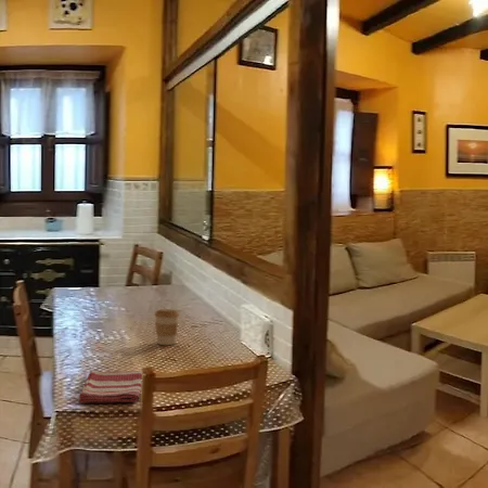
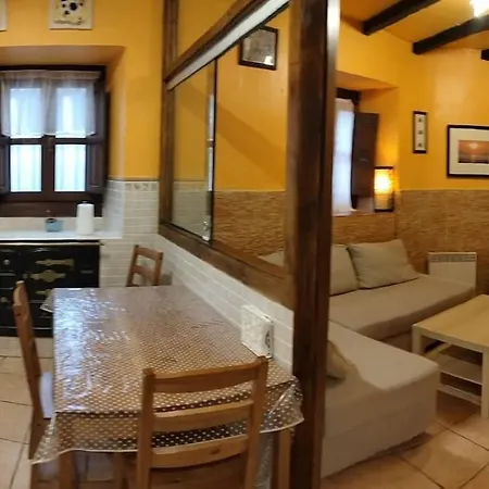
- coffee cup (166, 325)
- dish towel (113, 384)
